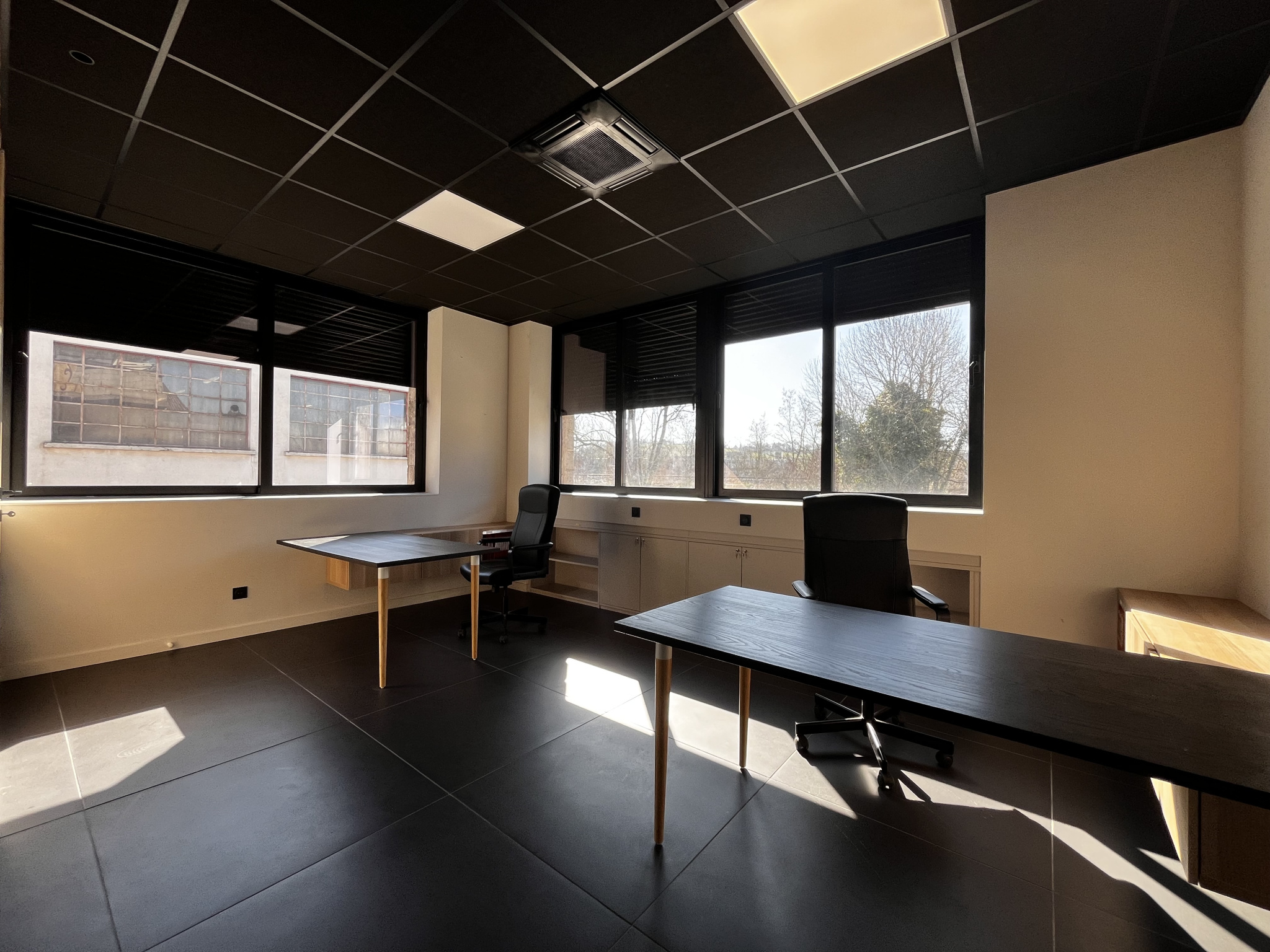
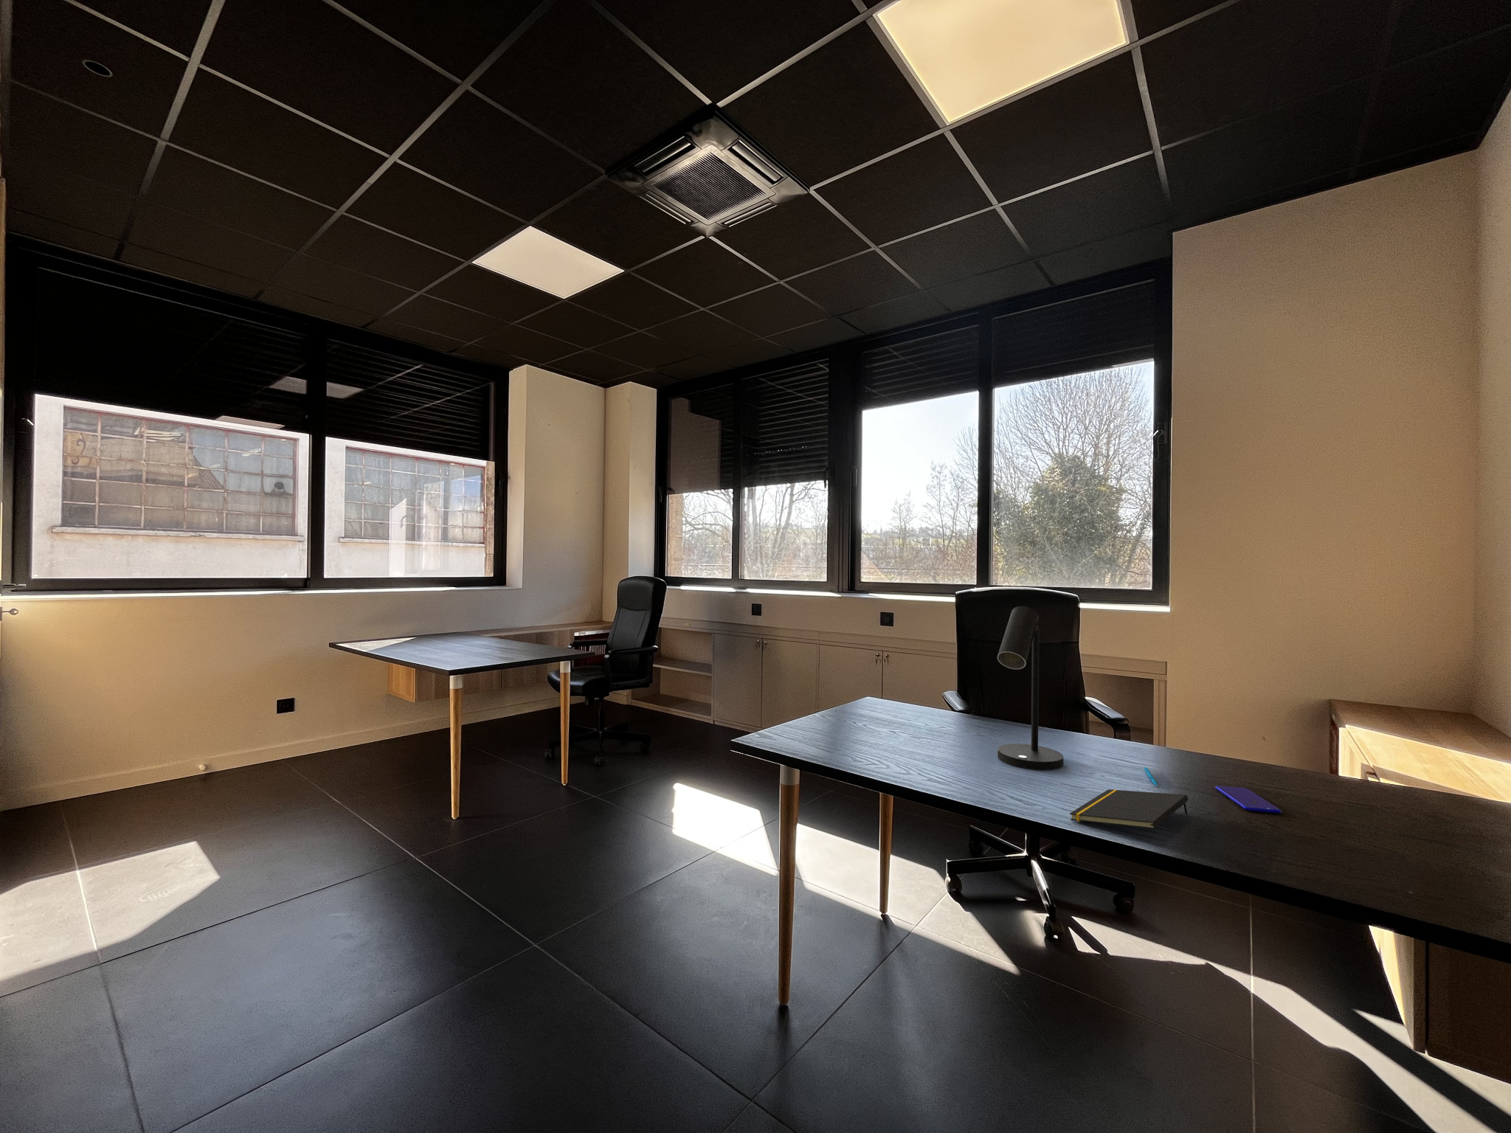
+ pen (1151, 776)
+ smartphone (1246, 799)
+ desk lamp (1032, 684)
+ notepad (1129, 807)
